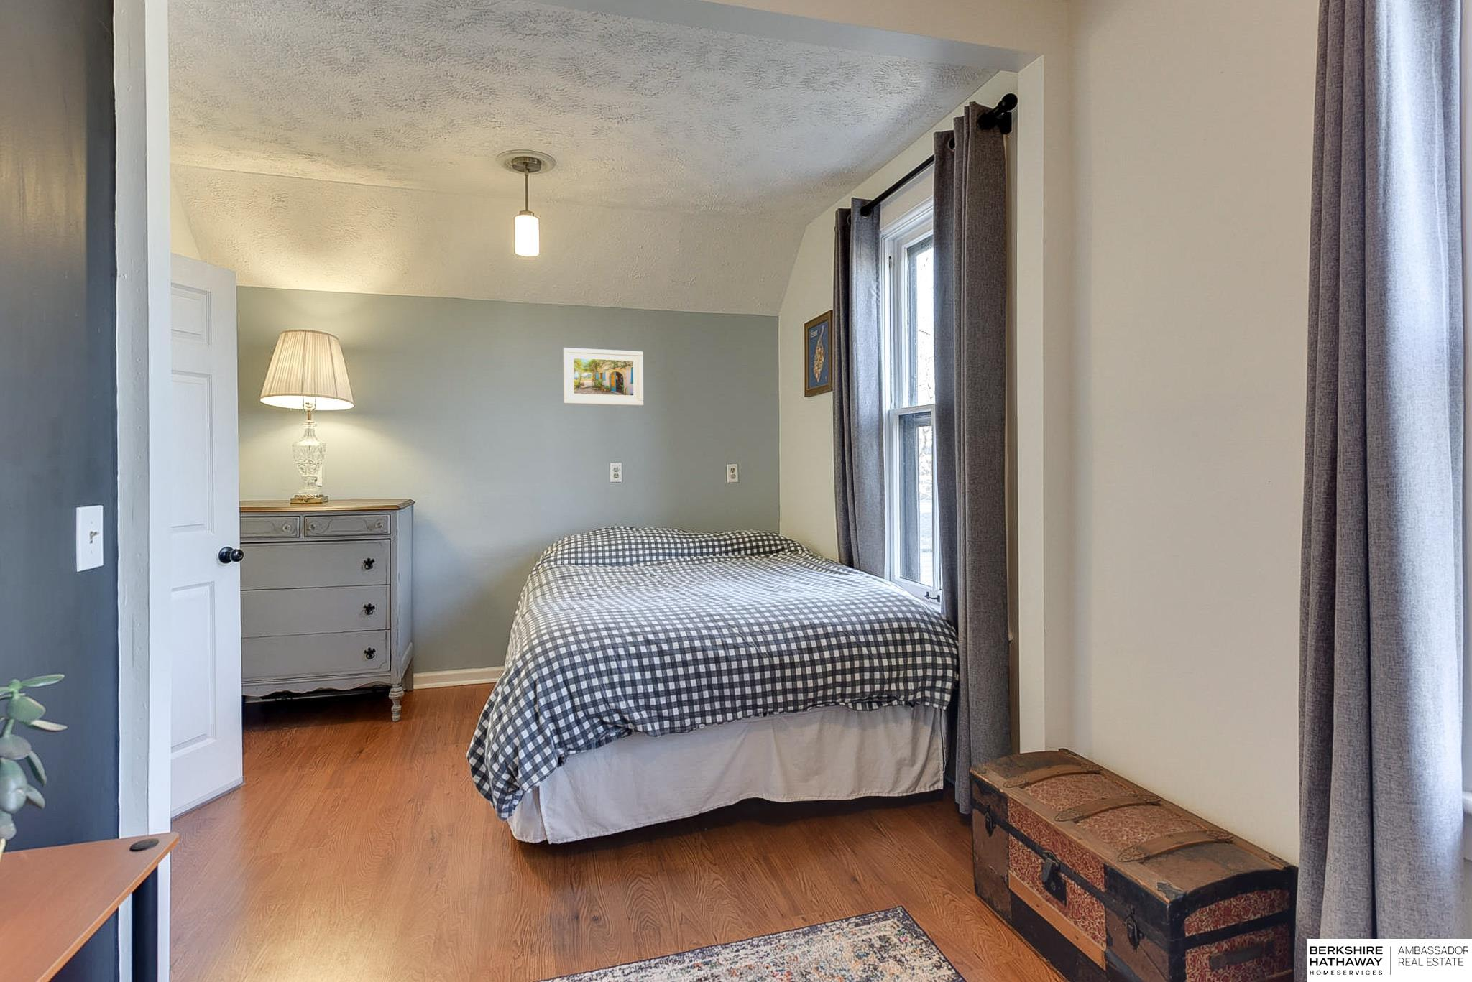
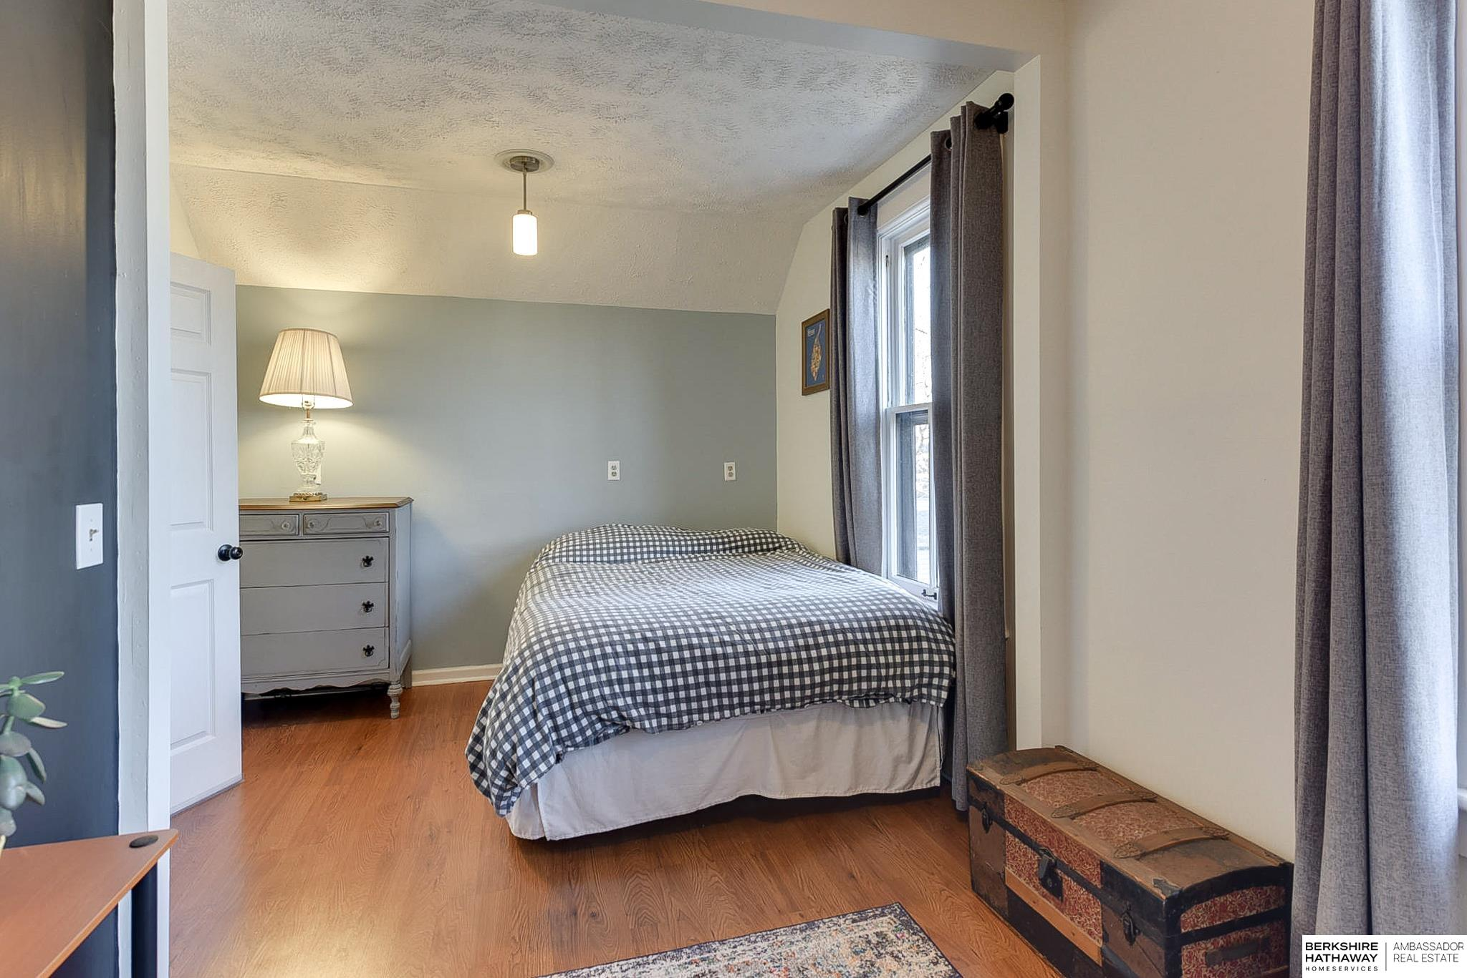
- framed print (604, 377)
